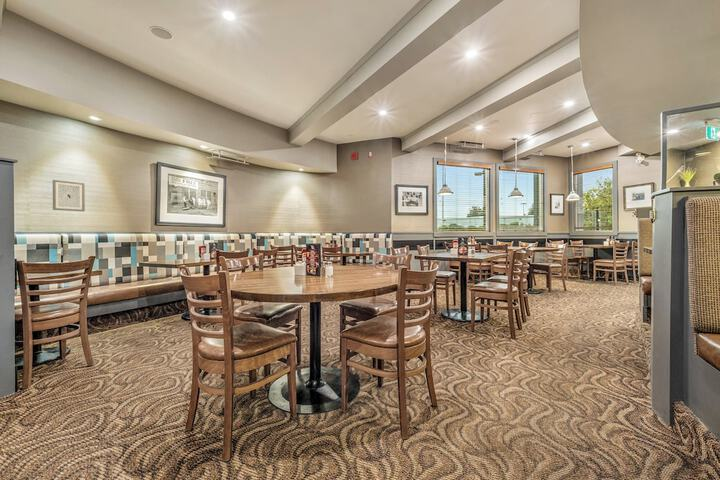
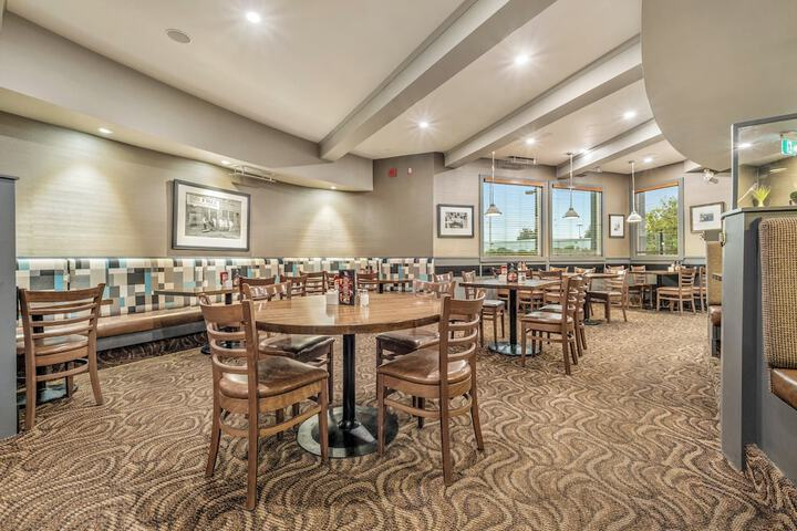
- wall art (69, 196)
